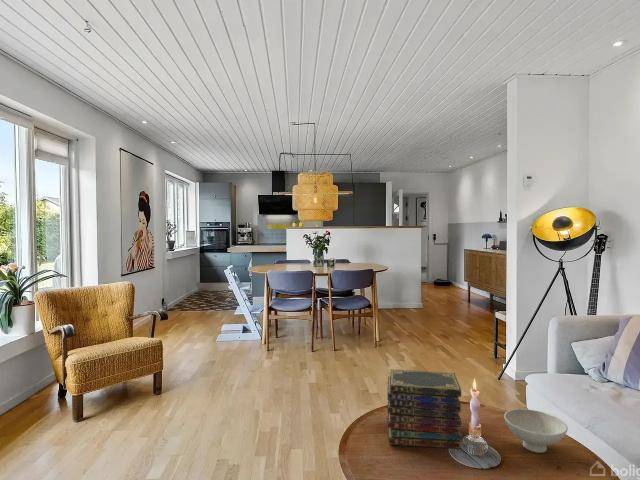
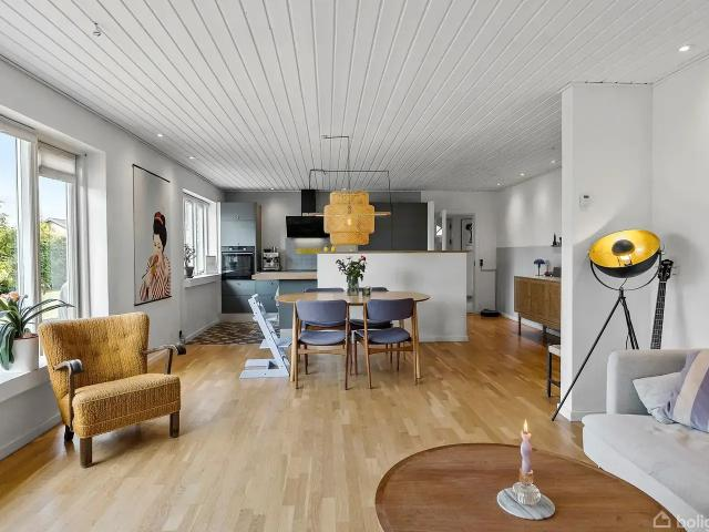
- bowl (534, 433)
- book stack (422, 406)
